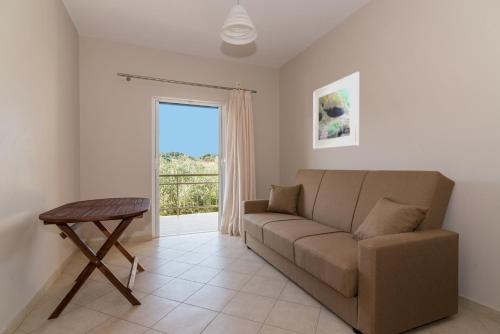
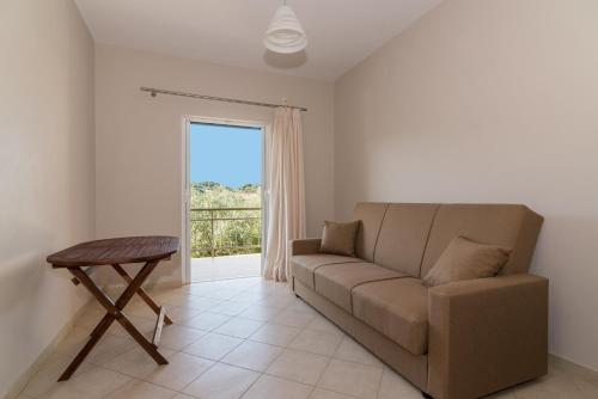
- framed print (333, 115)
